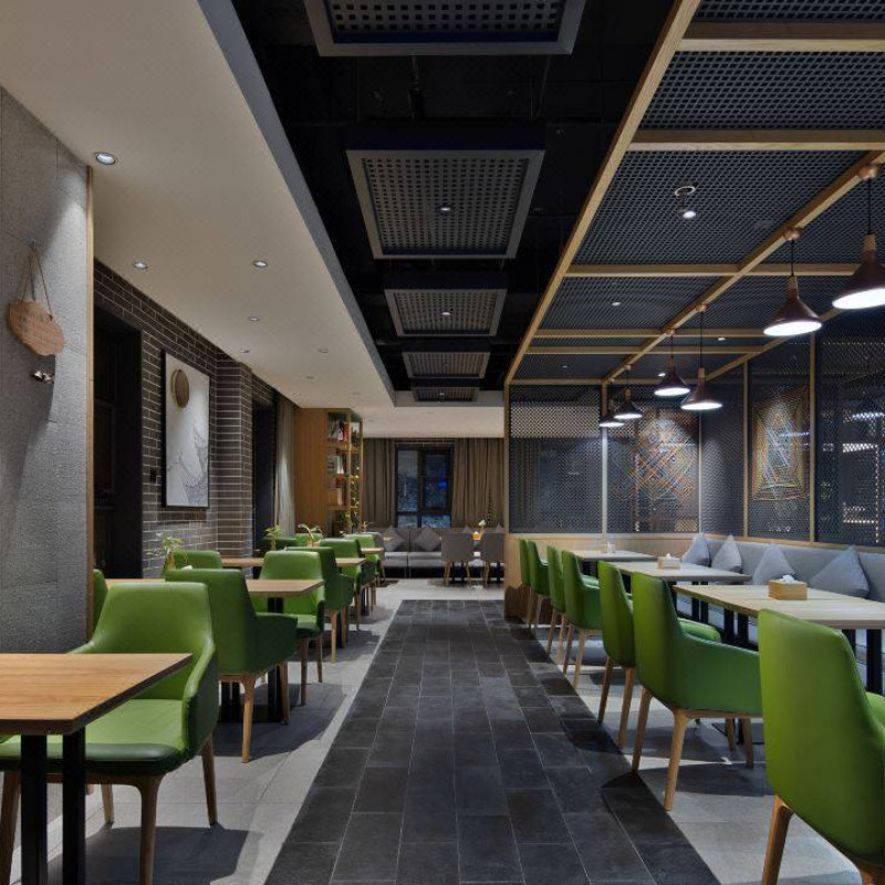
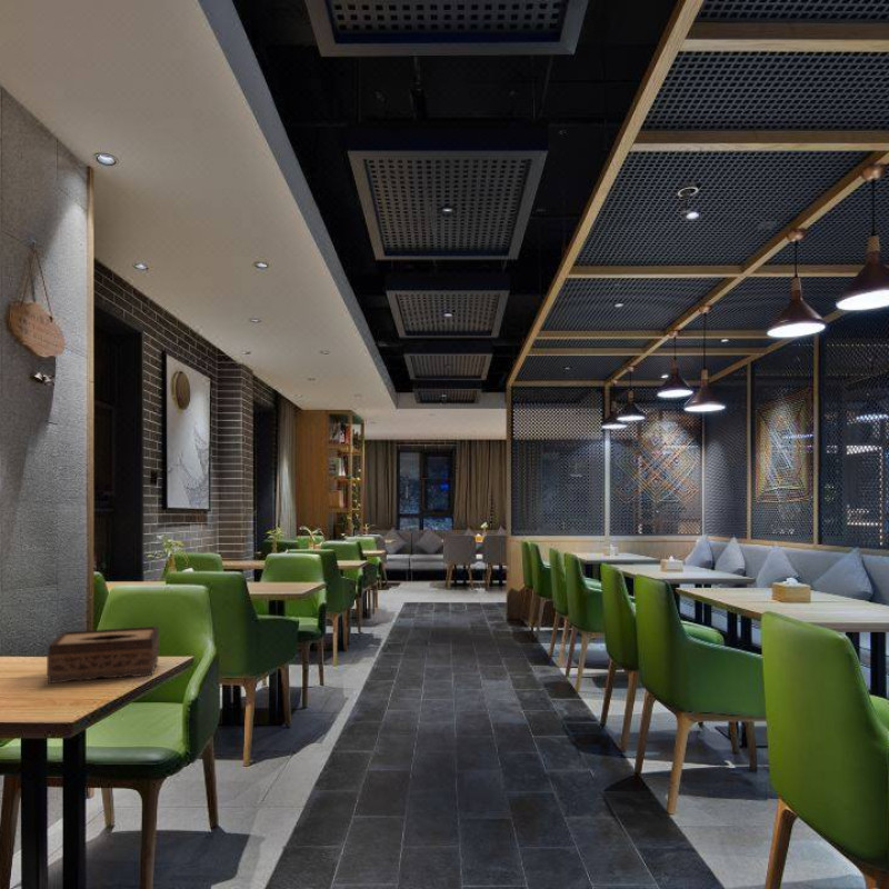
+ tissue box (106, 653)
